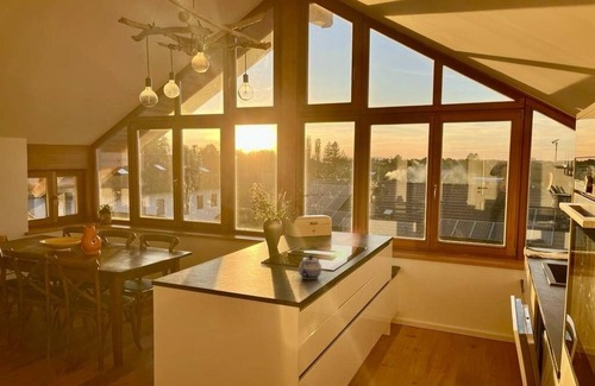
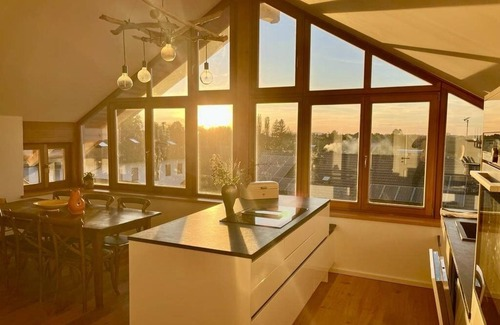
- teapot (309, 266)
